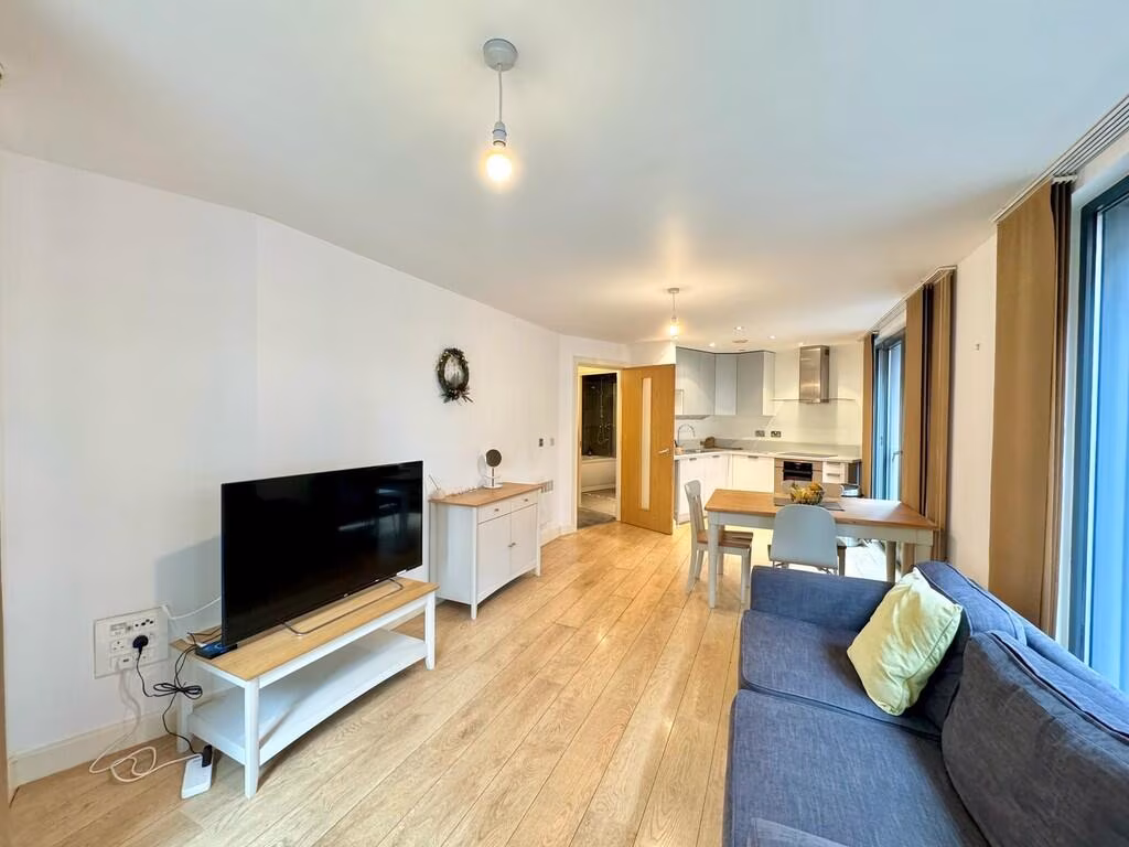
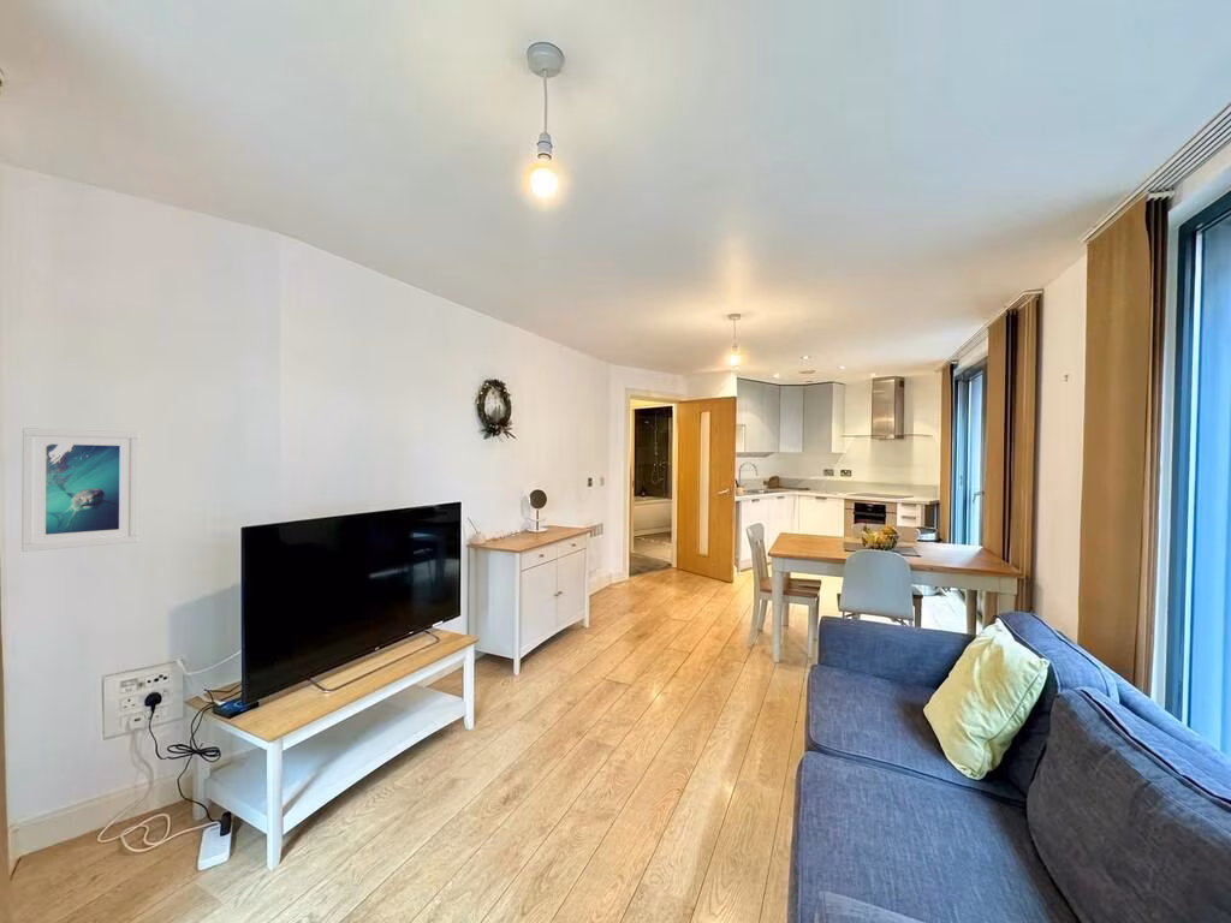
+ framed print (83, 488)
